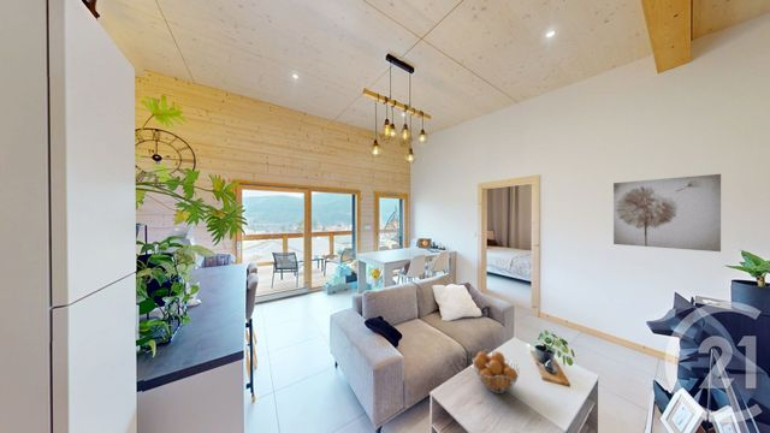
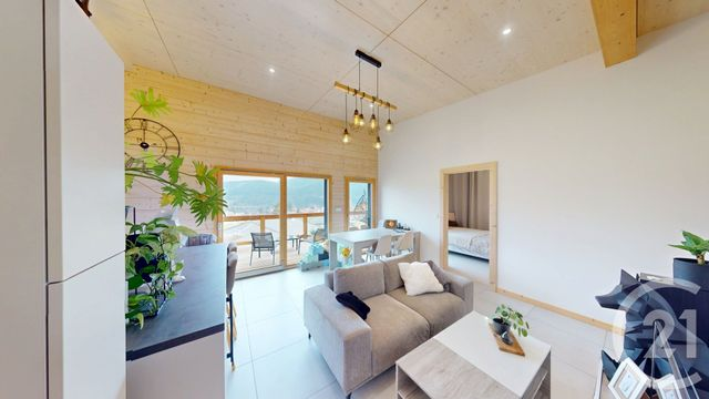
- wall art (661, 213)
- fruit basket (494, 370)
